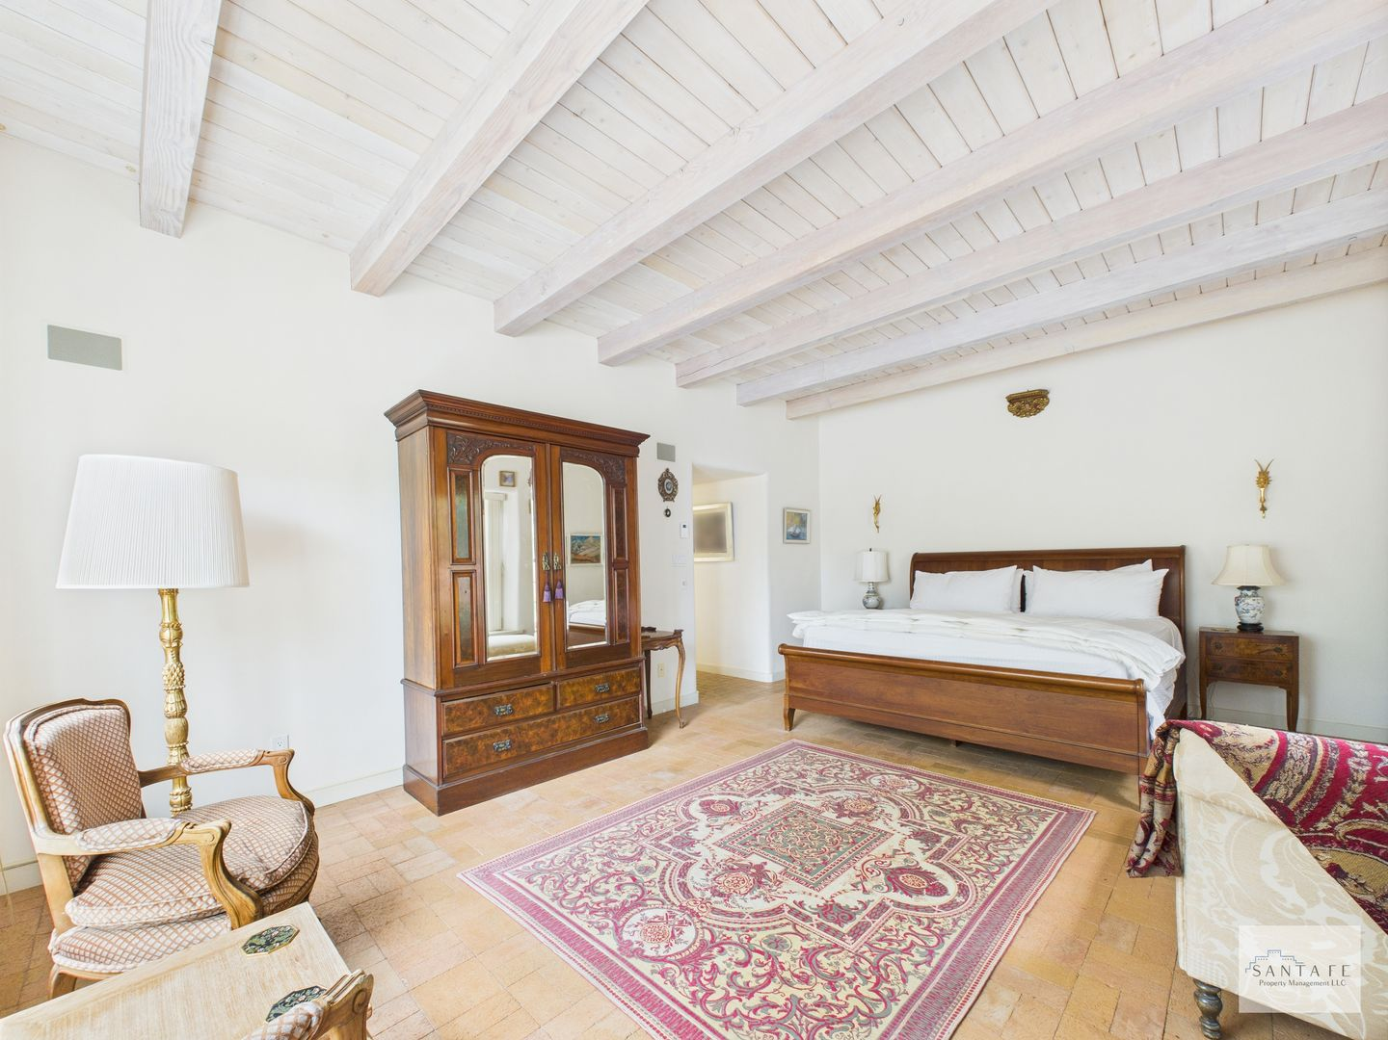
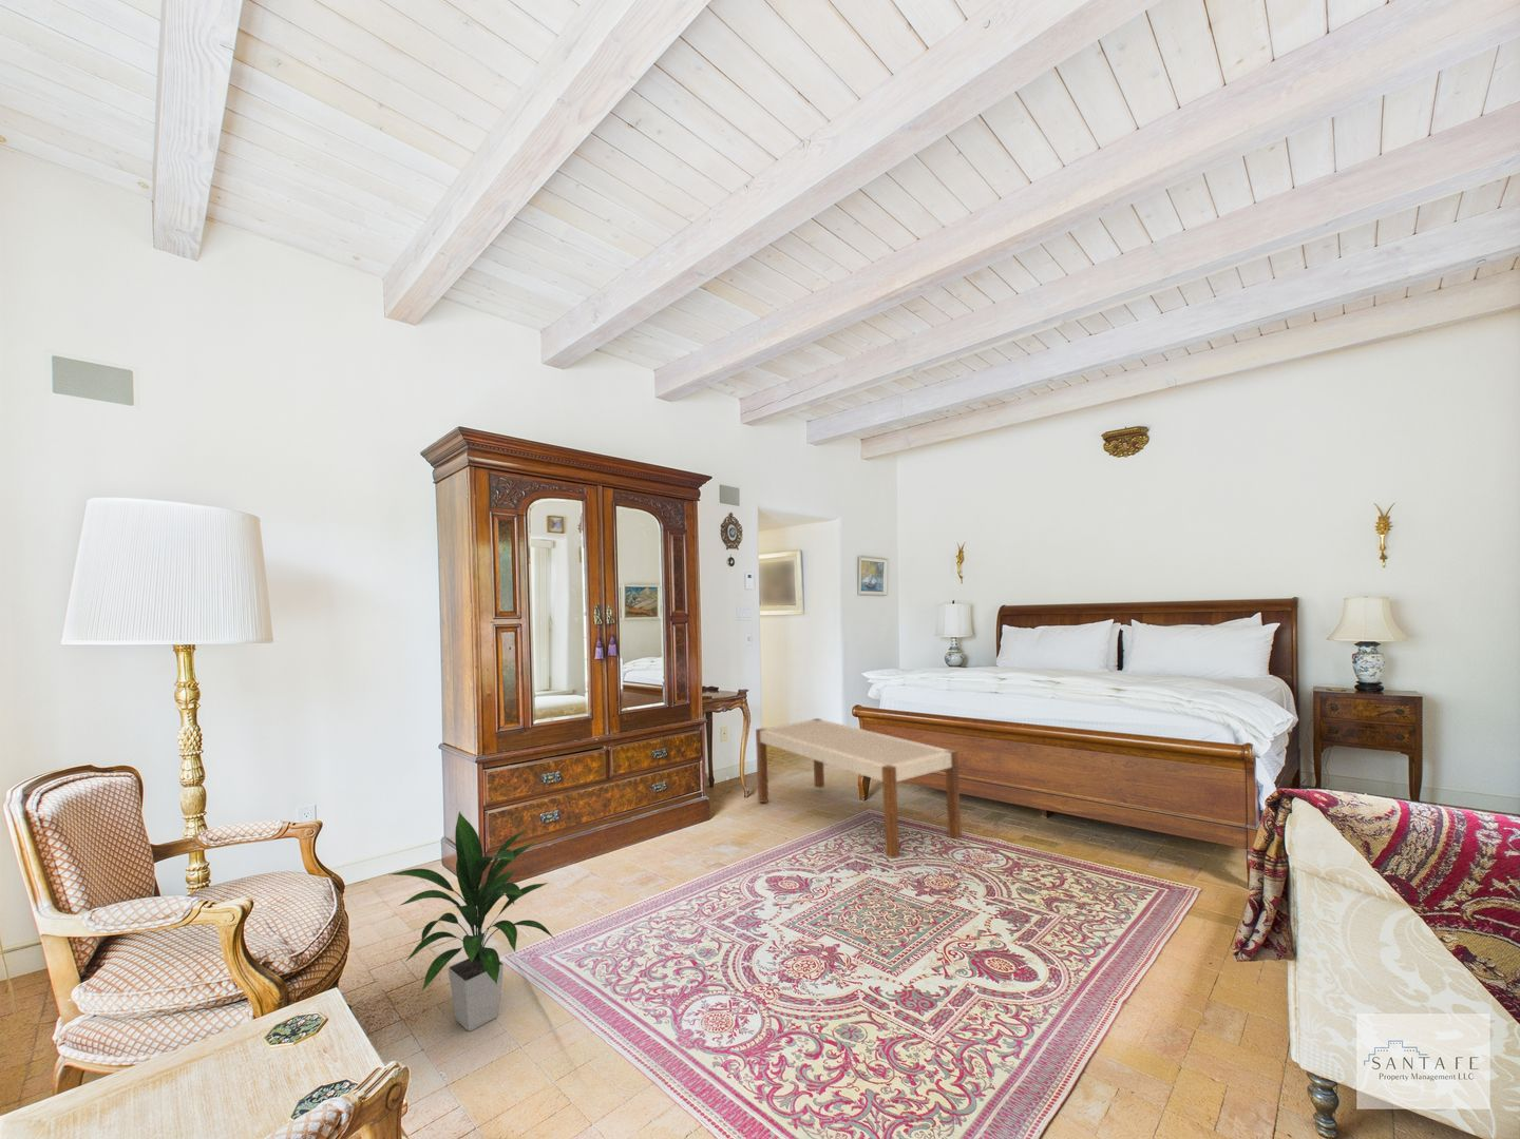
+ indoor plant (482, 918)
+ bench (851, 770)
